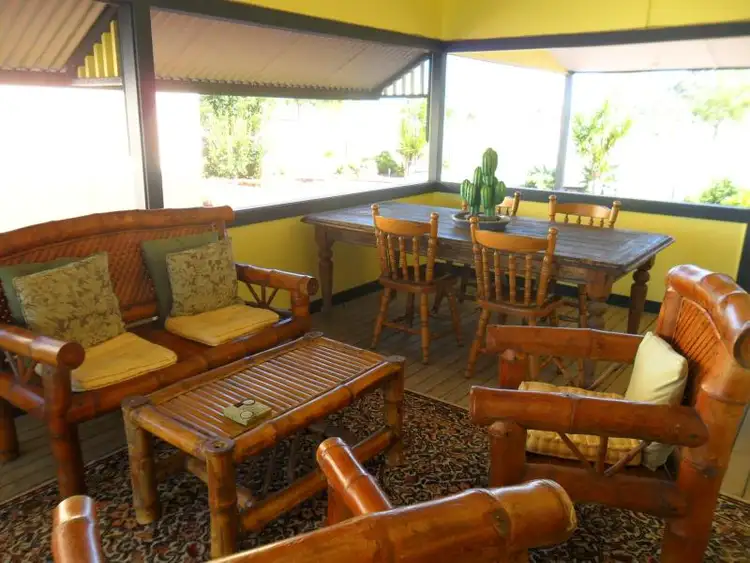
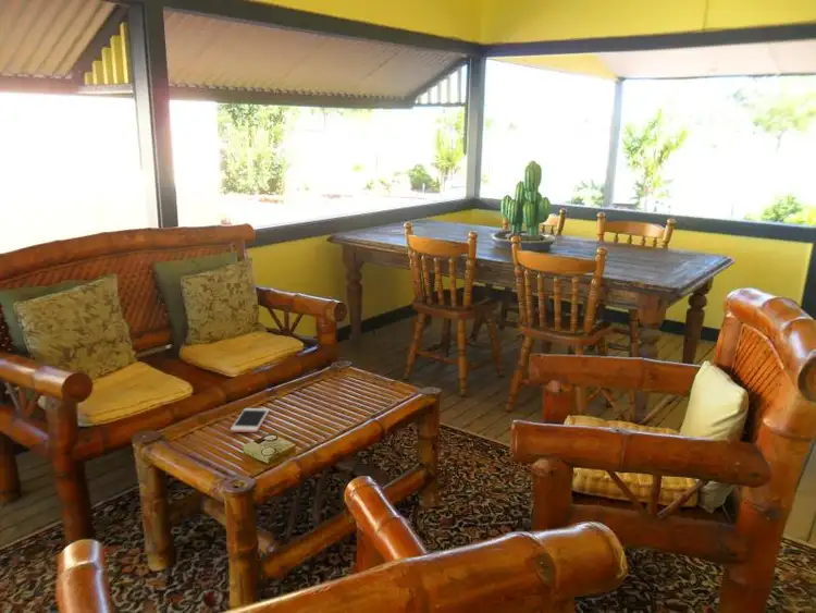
+ cell phone (250, 419)
